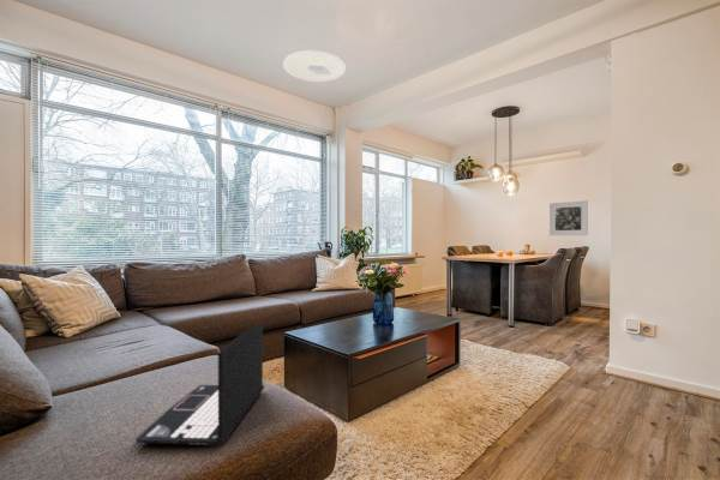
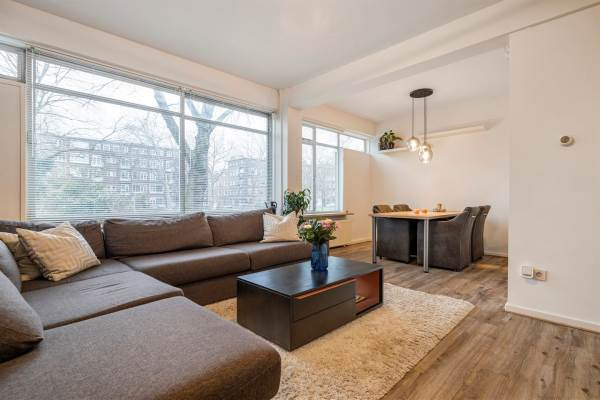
- ceiling light (314, 64)
- laptop (218, 372)
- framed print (568, 218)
